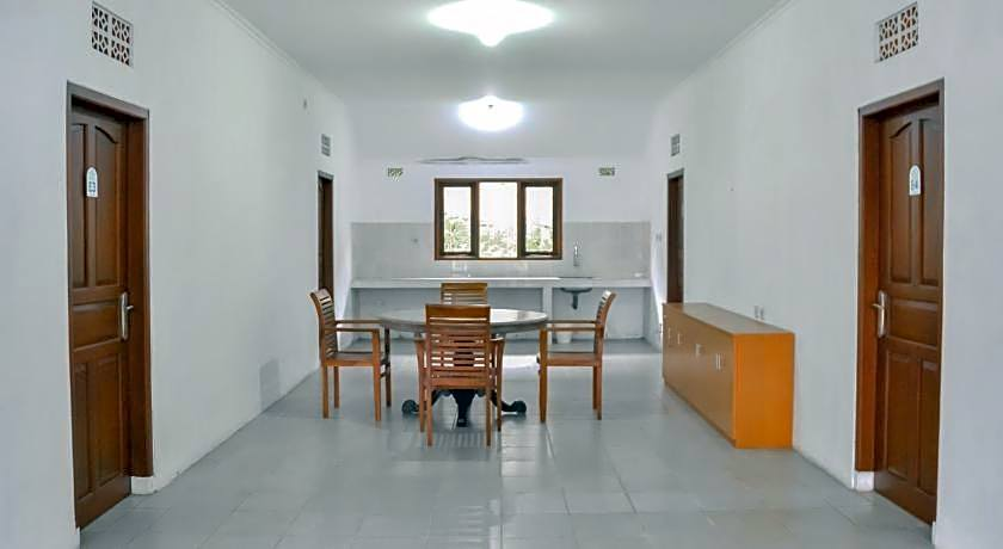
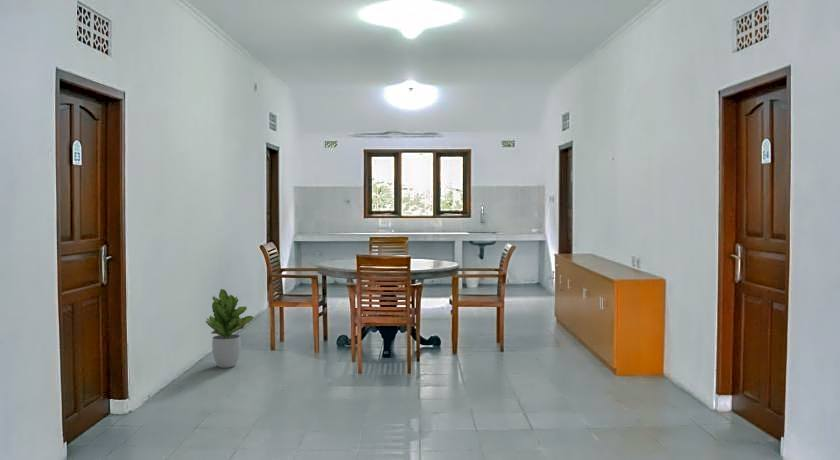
+ potted plant (227, 327)
